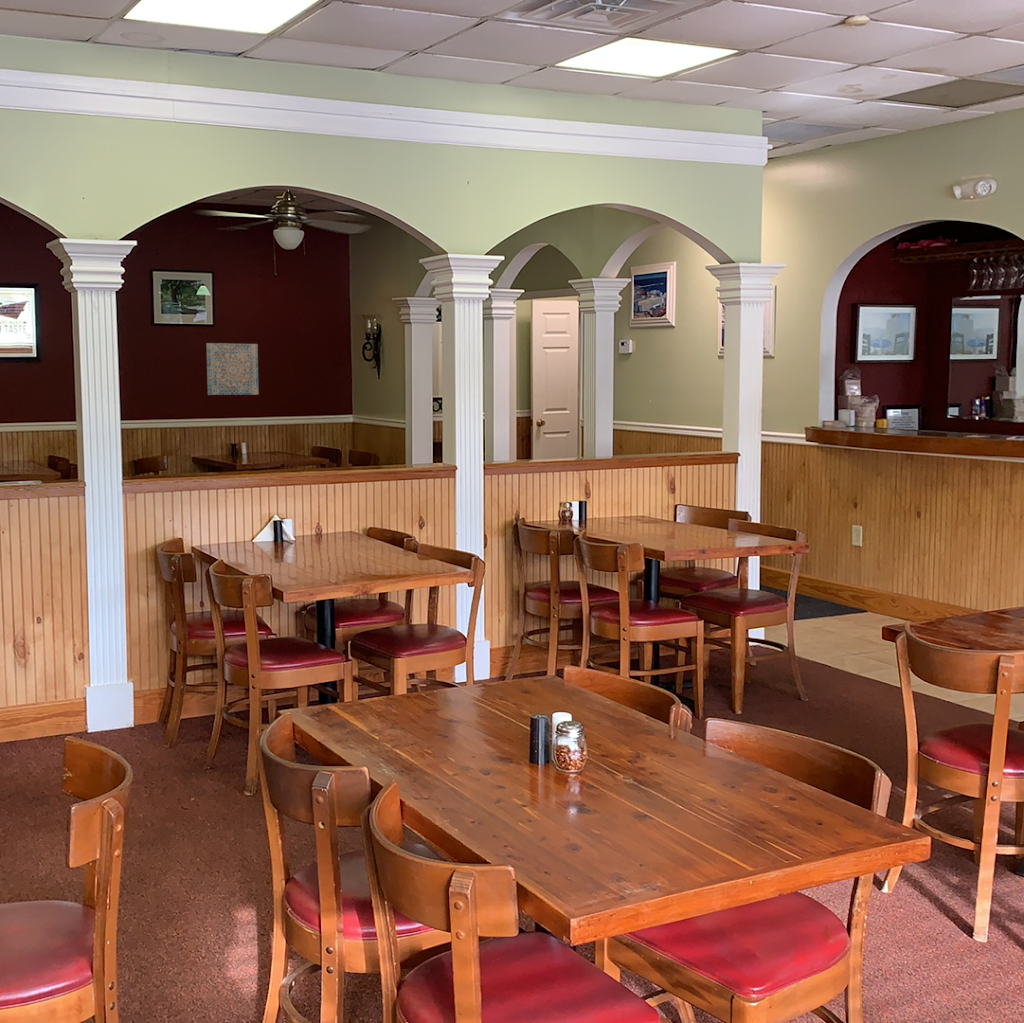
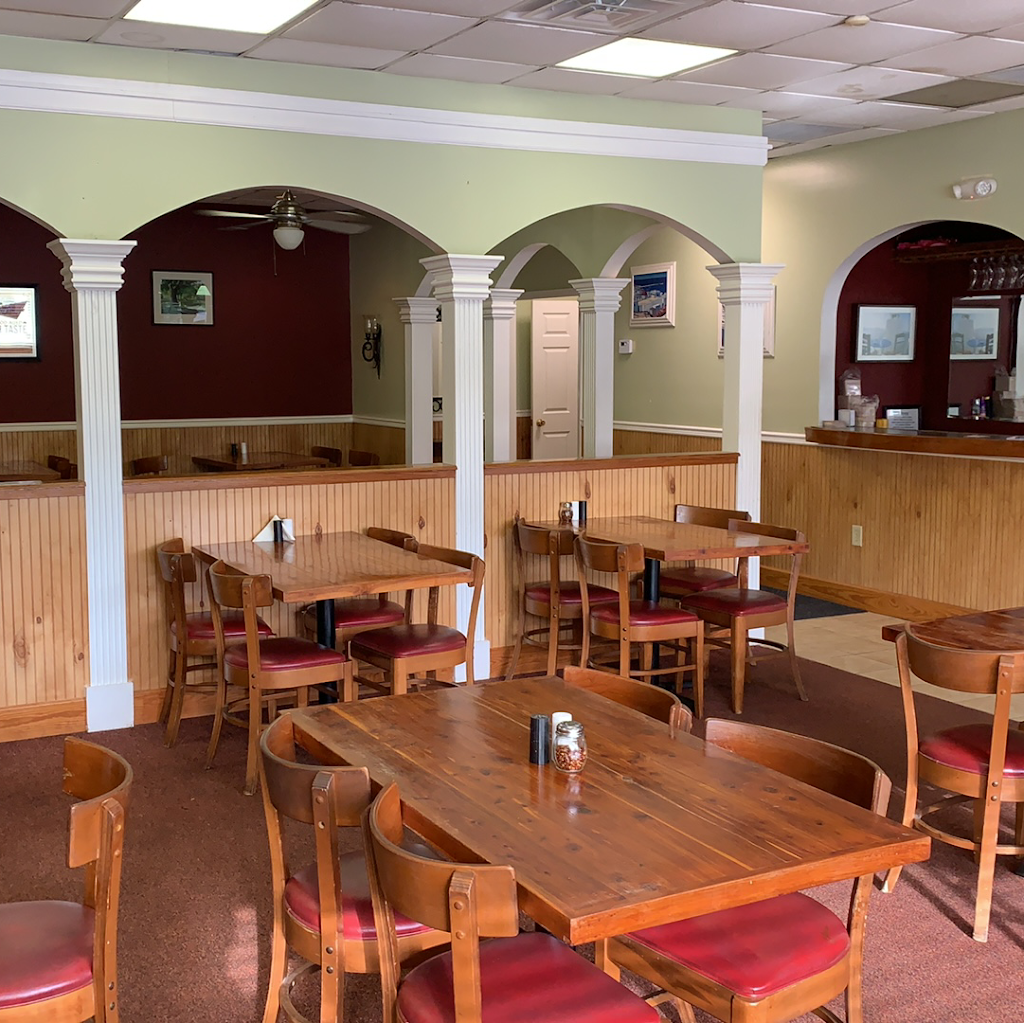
- wall art (232, 369)
